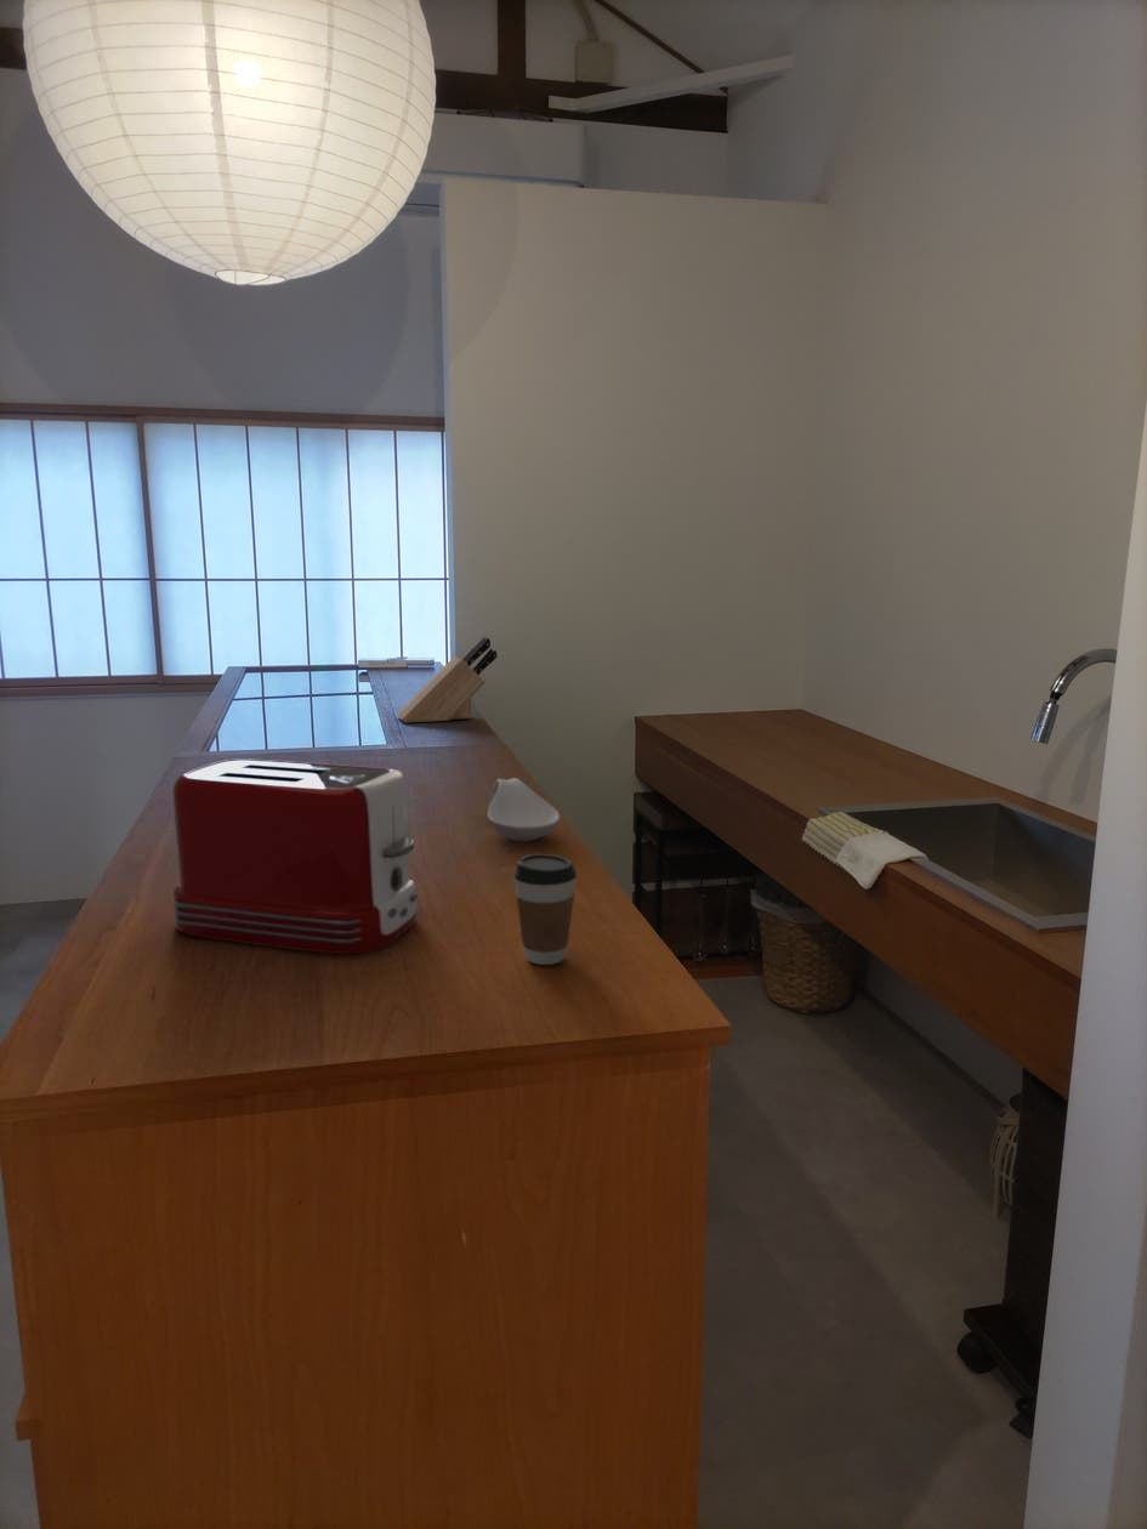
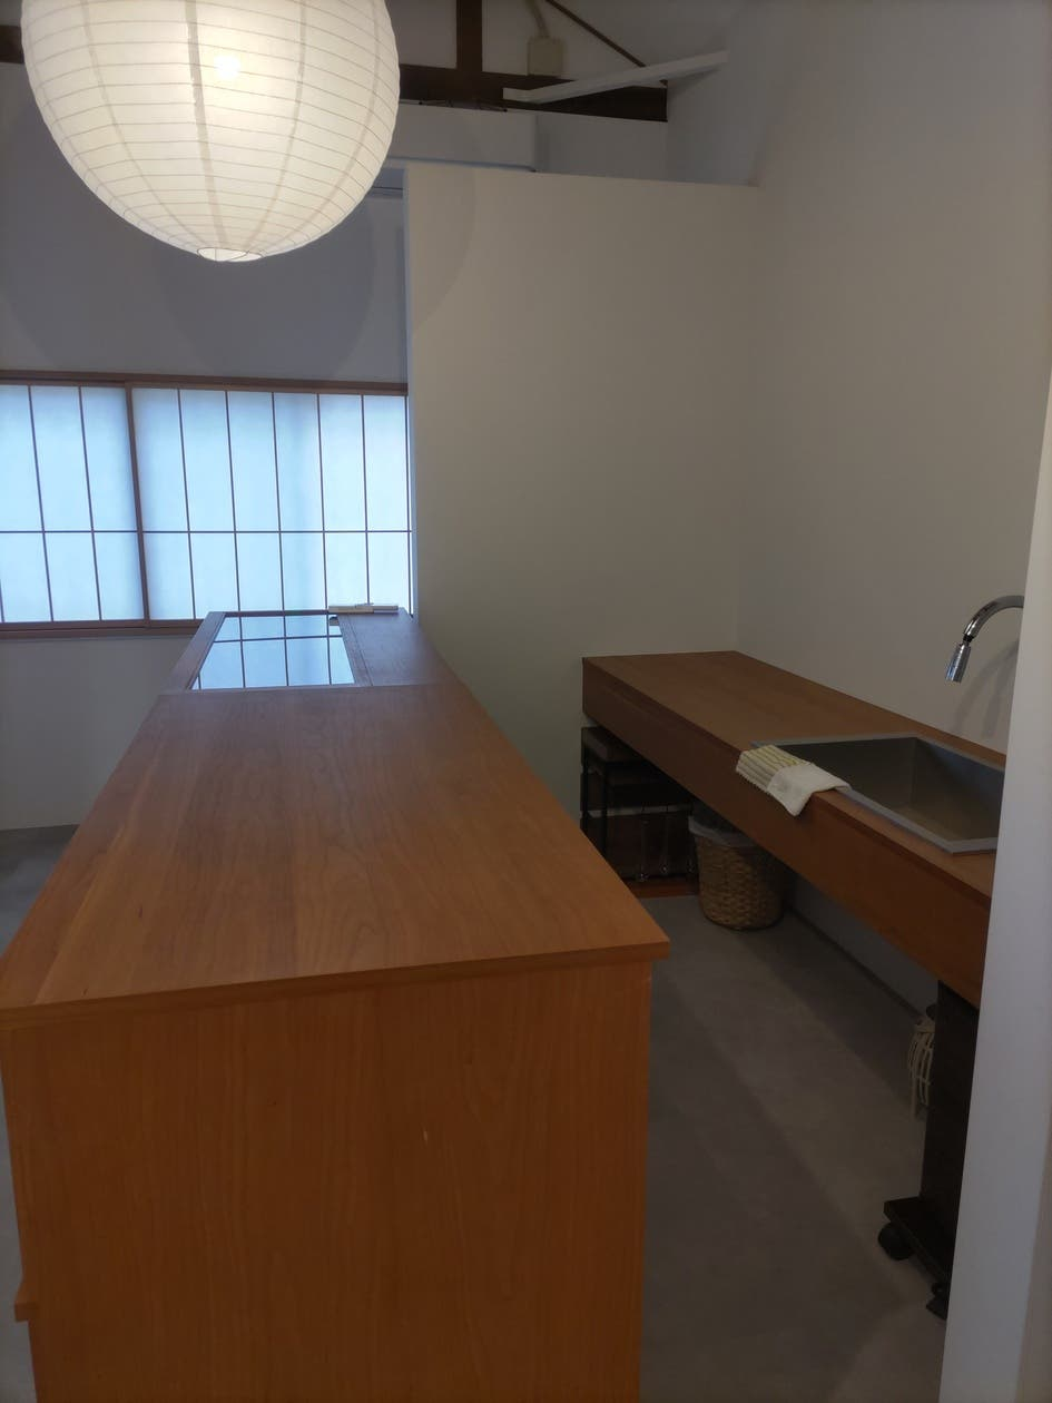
- knife block (447, 677)
- toaster (293, 847)
- spoon rest (515, 806)
- coffee cup (545, 909)
